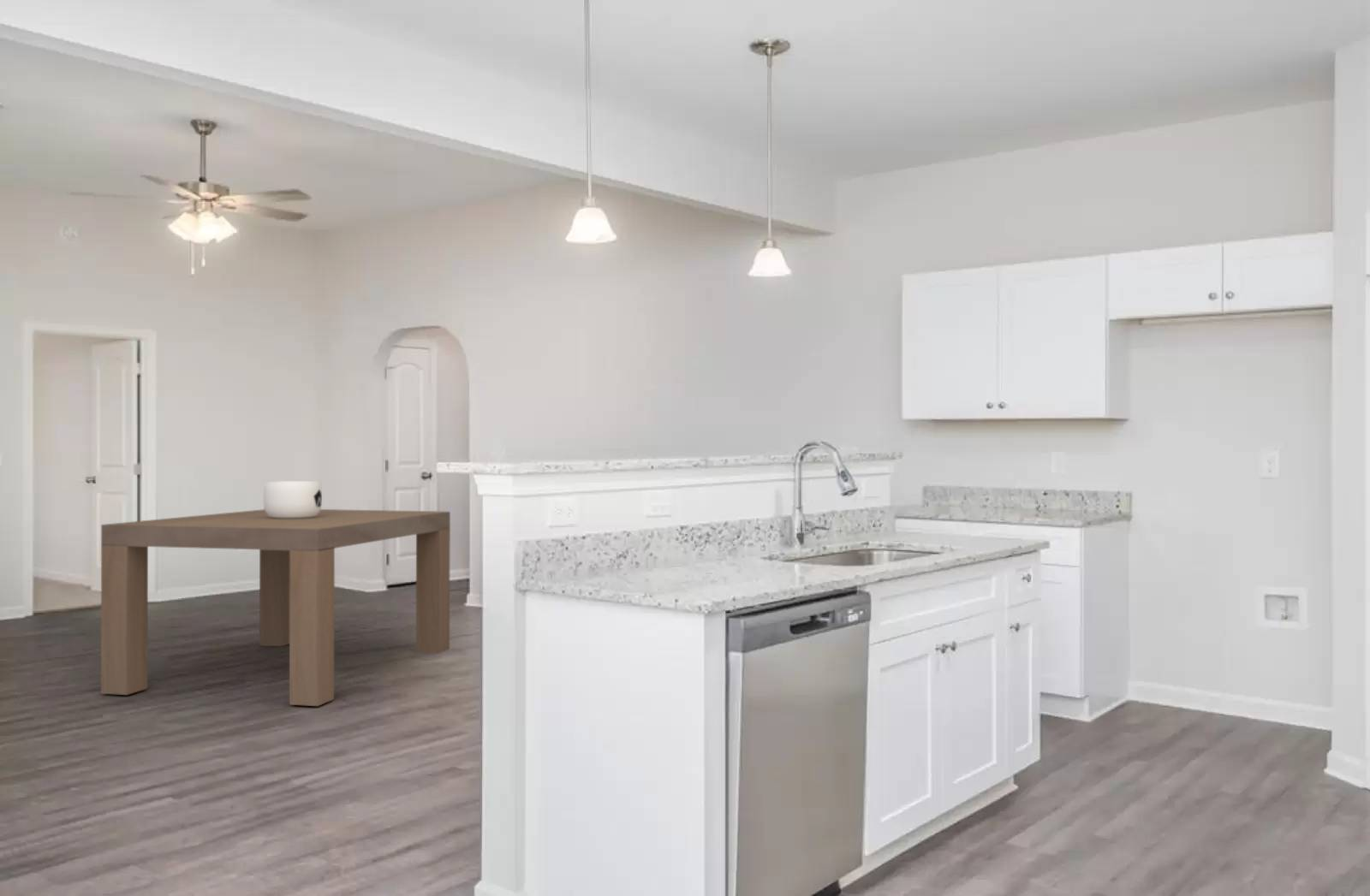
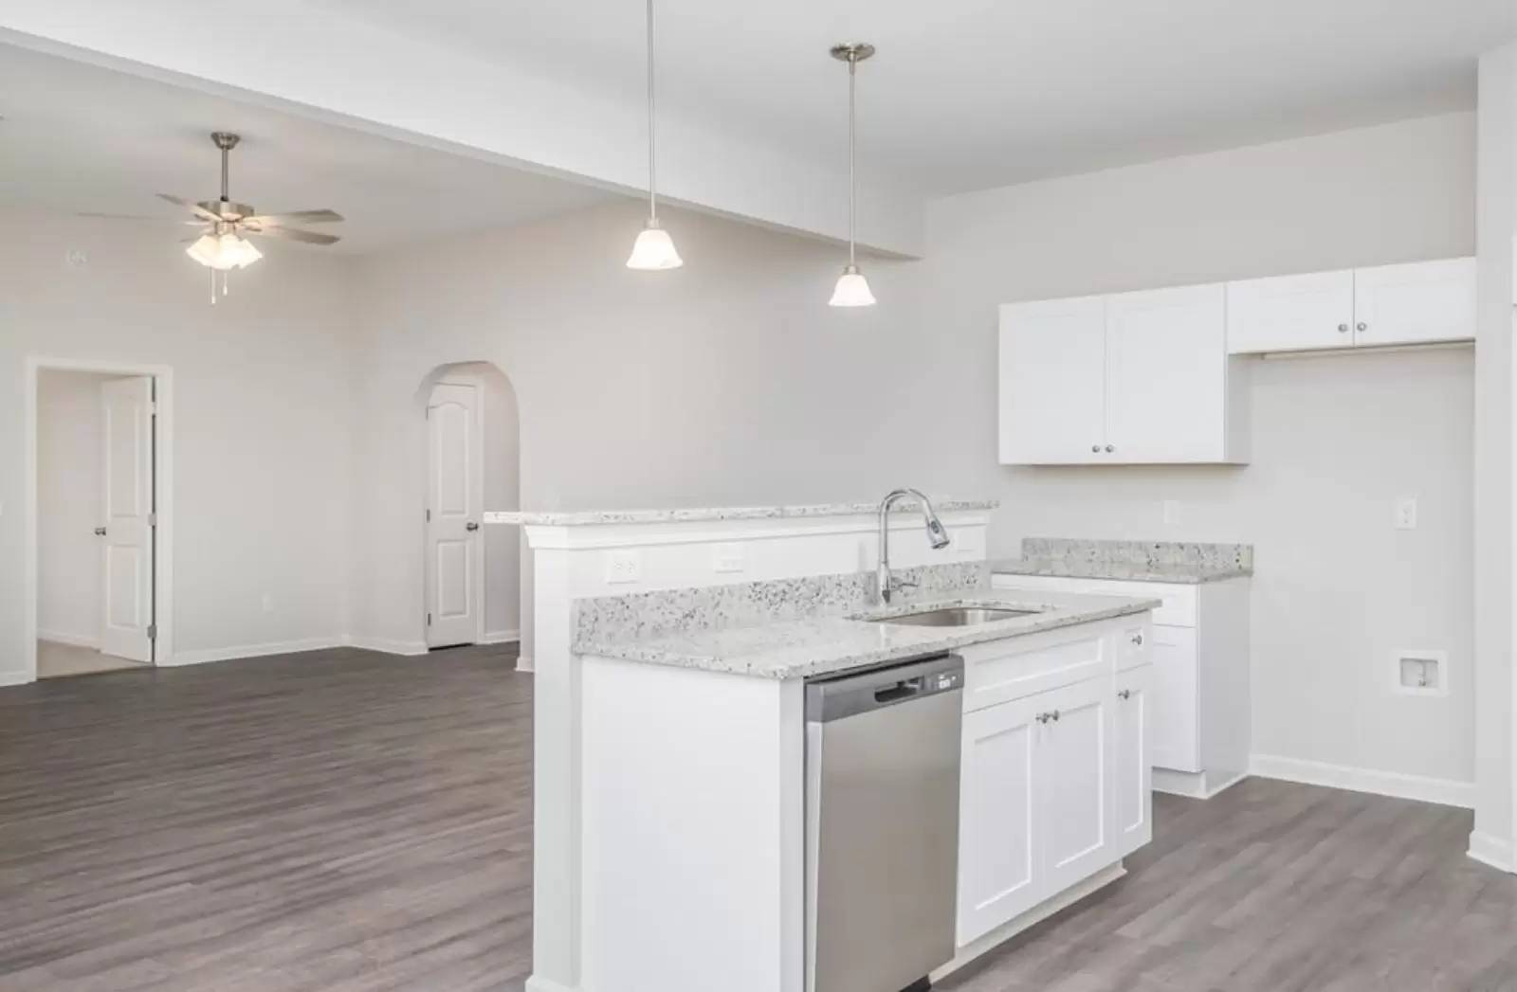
- dining table (292, 575)
